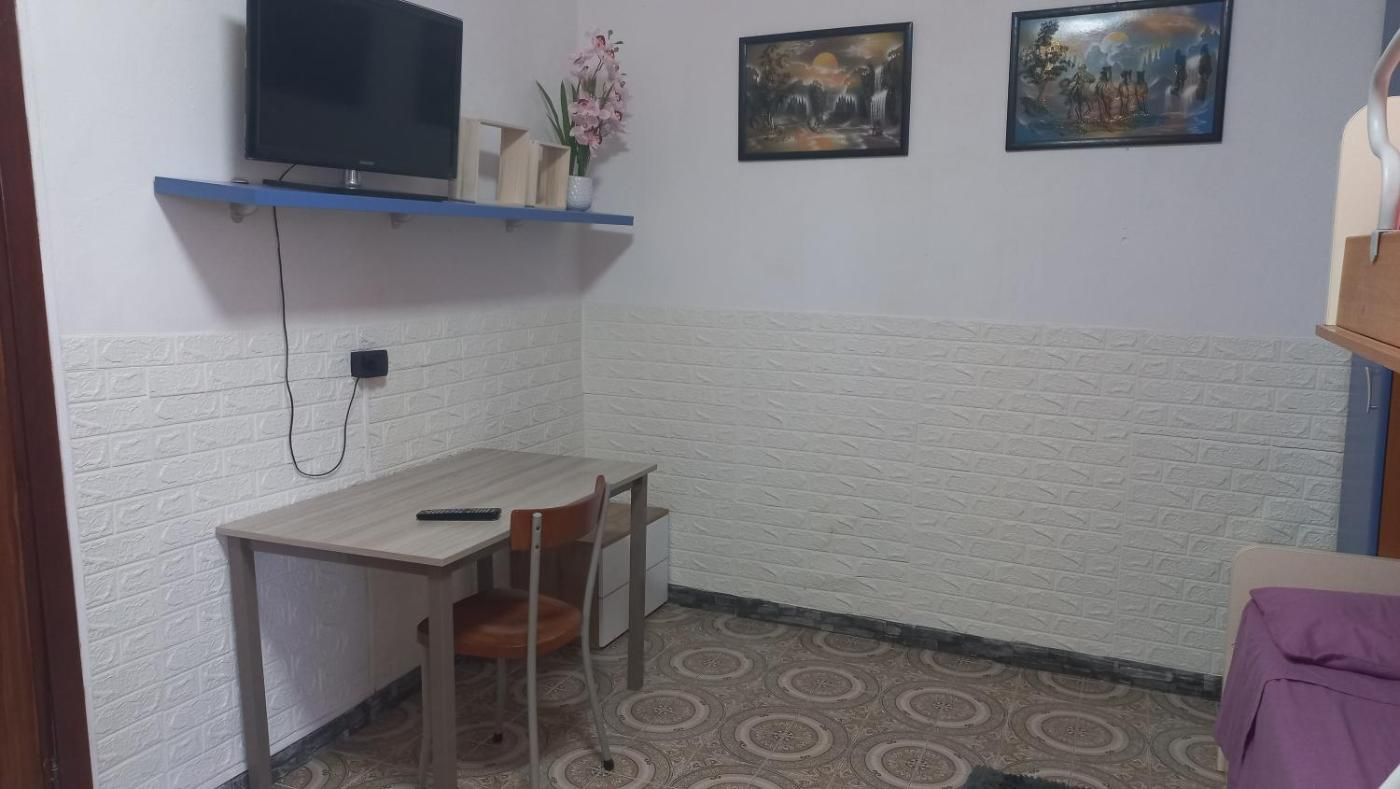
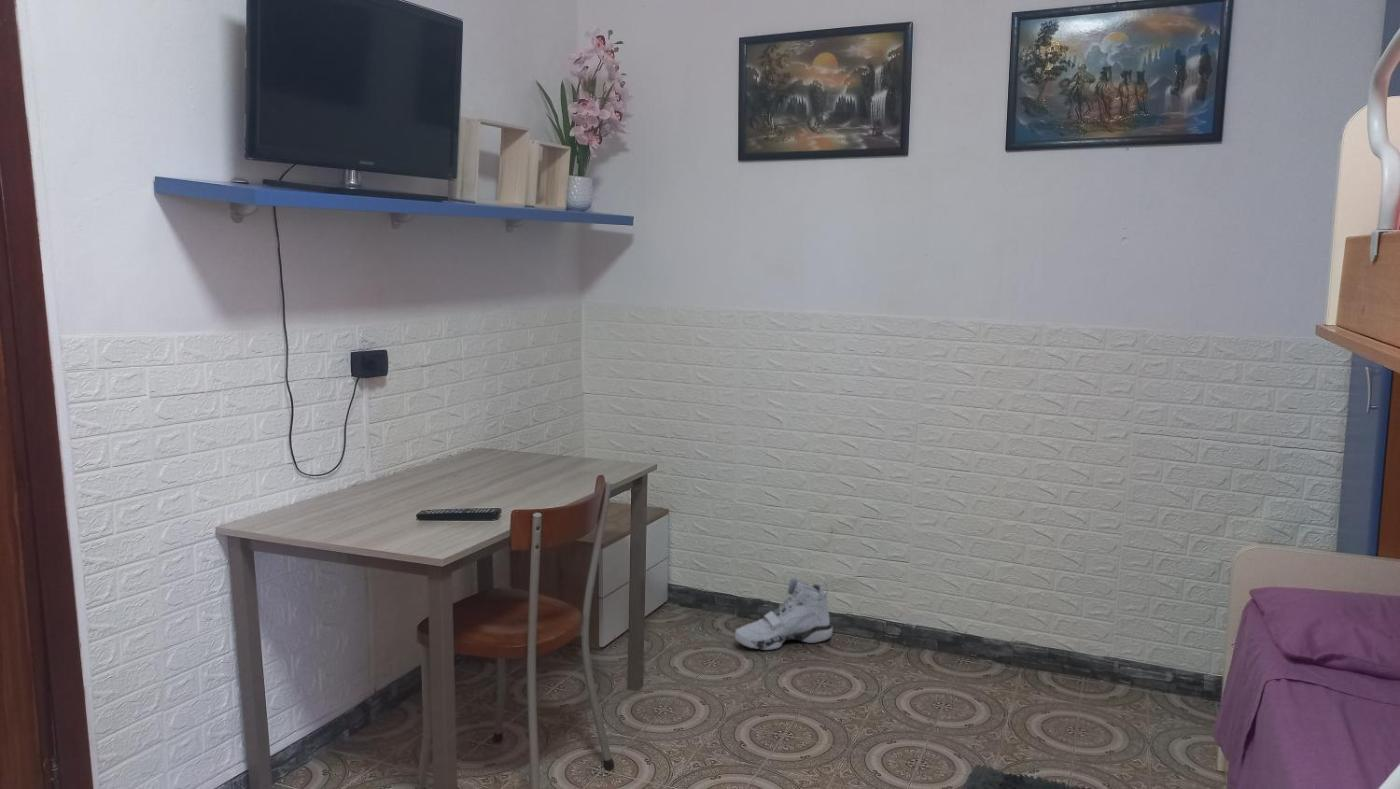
+ sneaker (784, 613)
